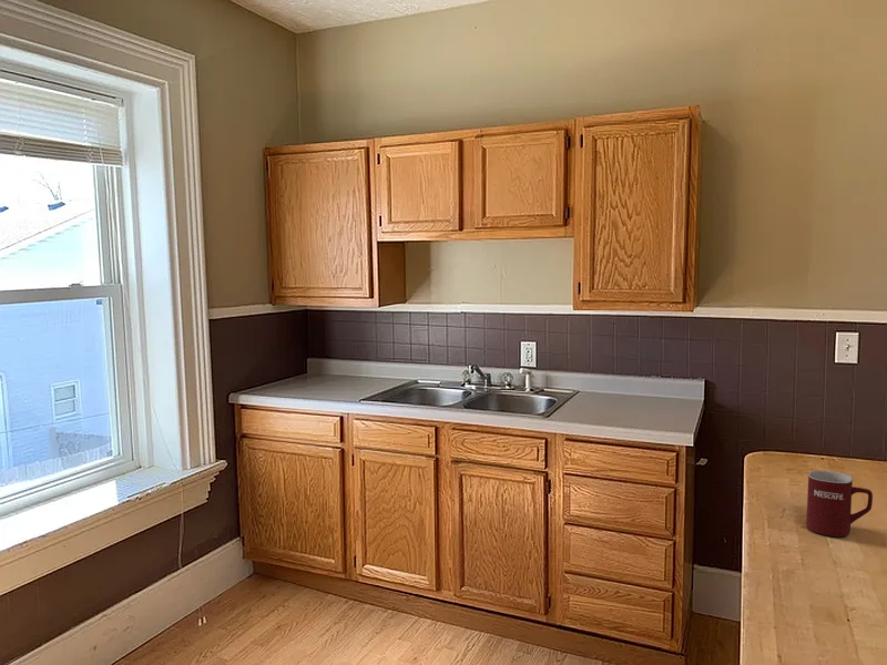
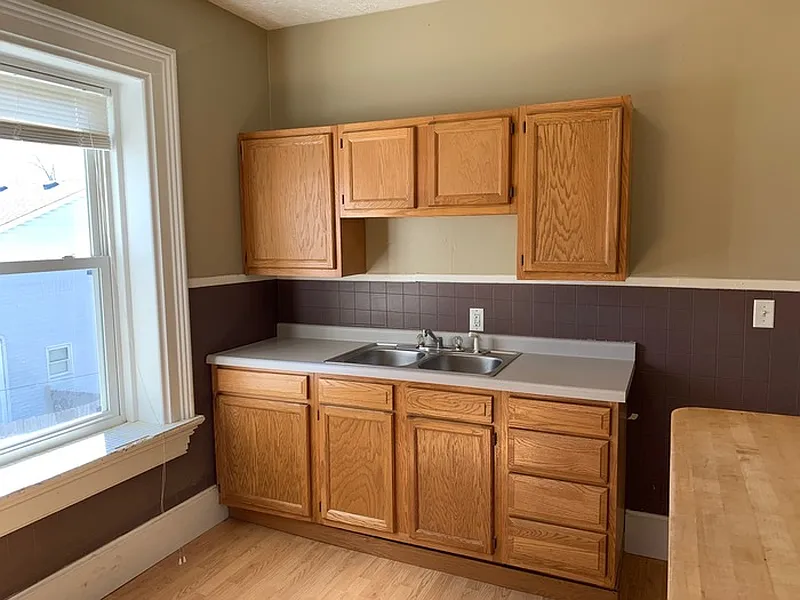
- mug (838, 504)
